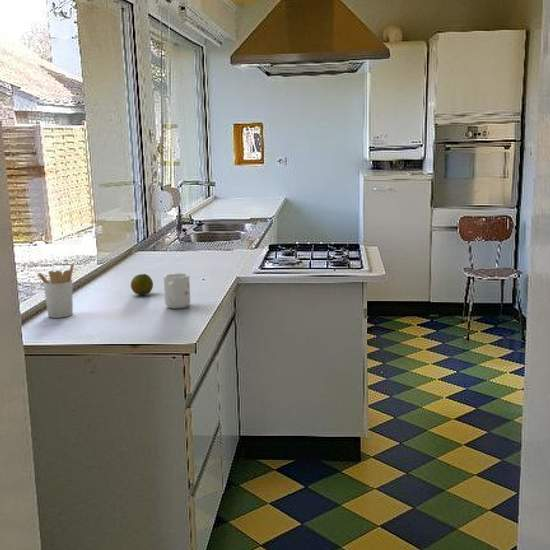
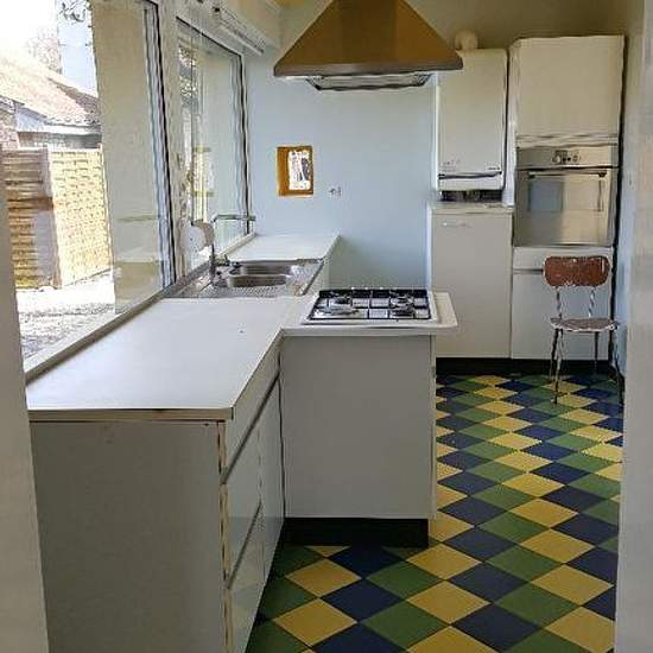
- utensil holder (59, 291)
- mug (175, 291)
- fruit (141, 284)
